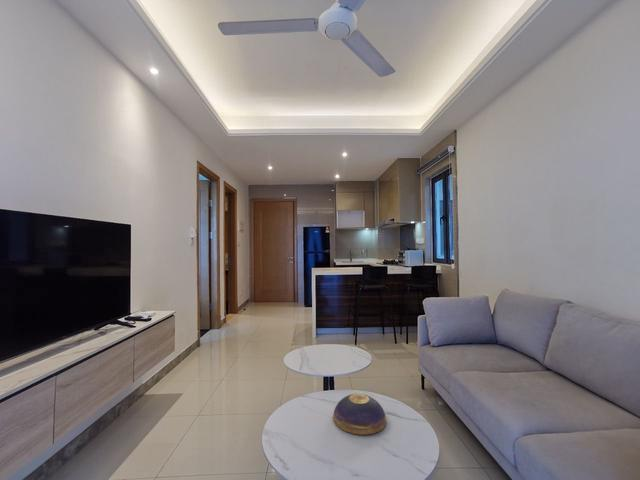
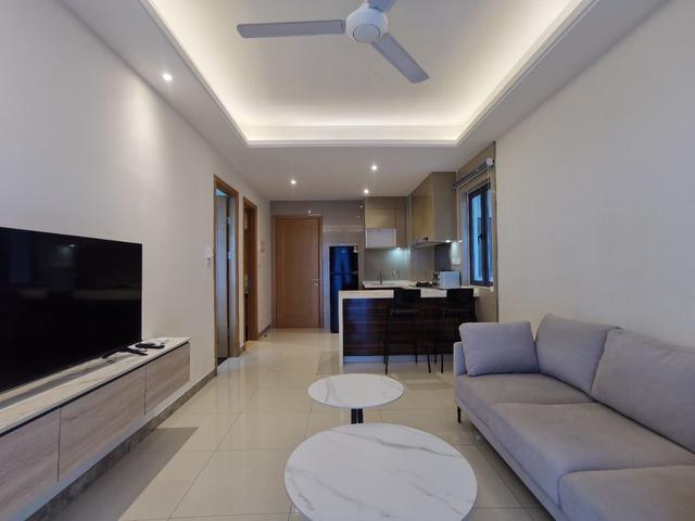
- decorative bowl (359, 407)
